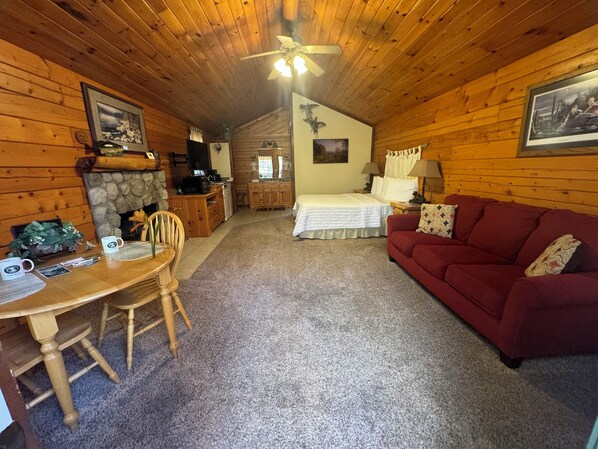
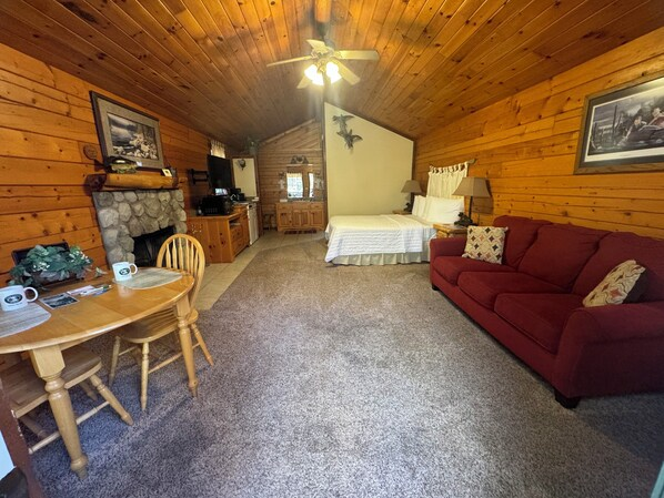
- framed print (330, 151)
- flower (150, 233)
